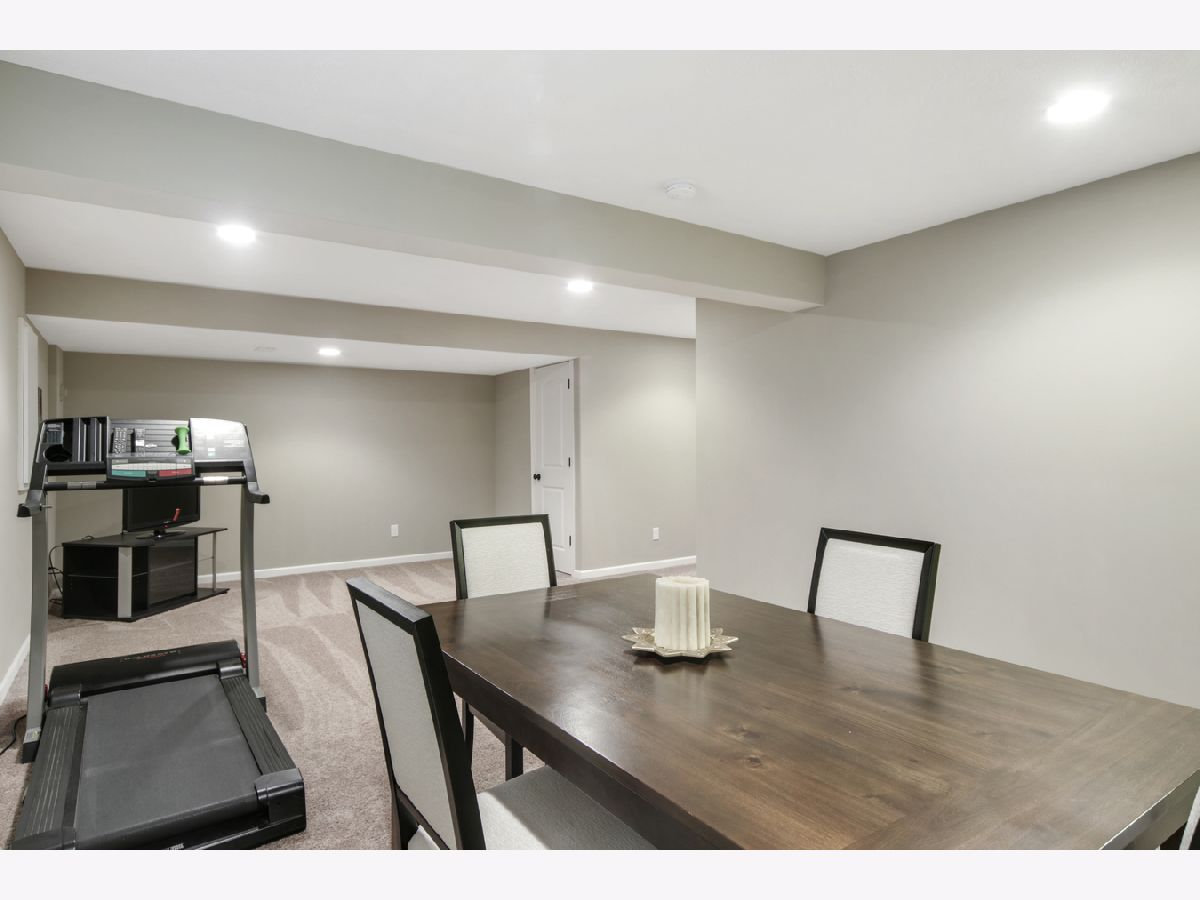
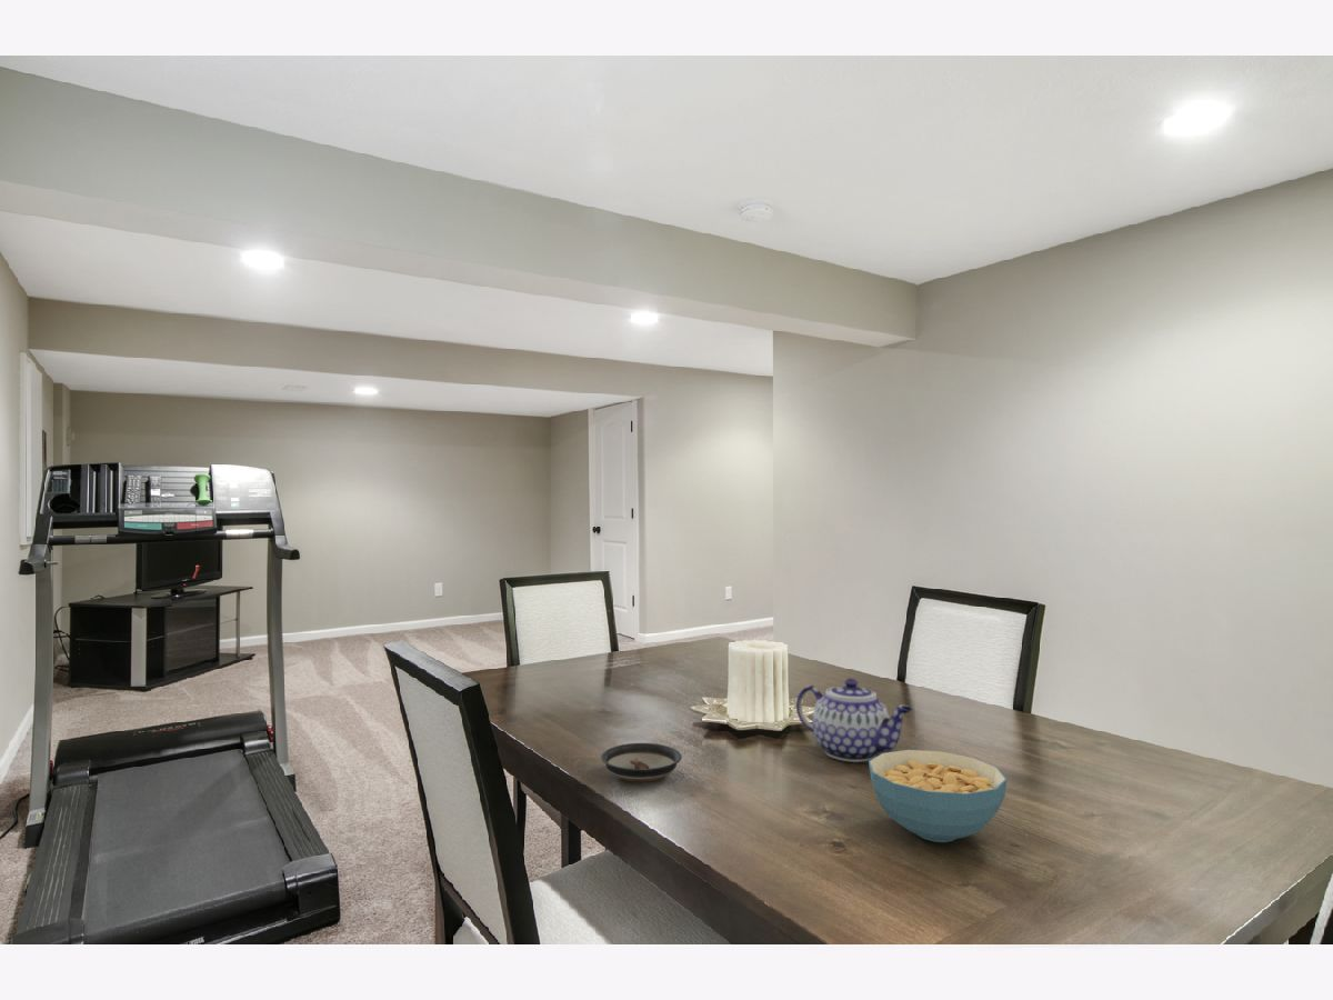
+ teapot (851, 716)
+ saucer (641, 764)
+ cereal bowl (935, 801)
